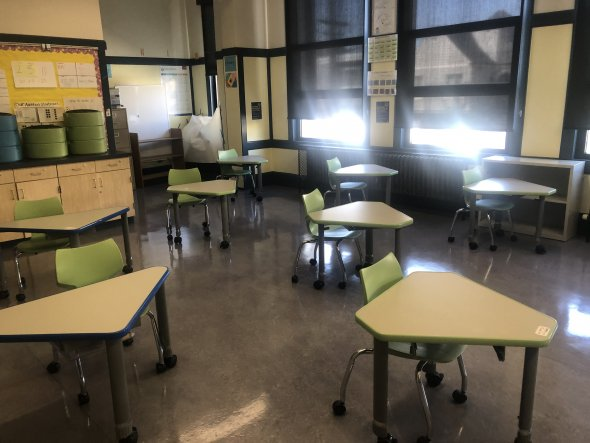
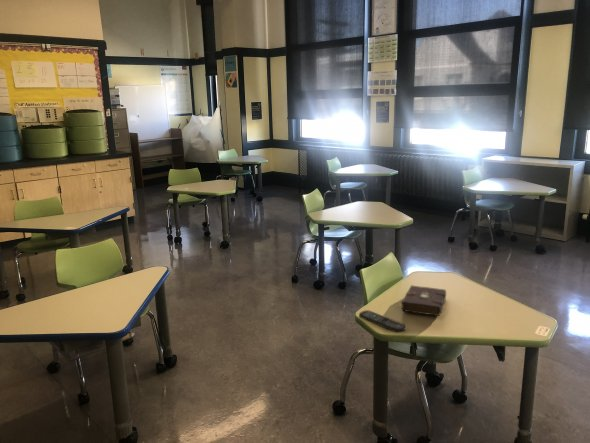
+ book (425, 298)
+ remote control (381, 320)
